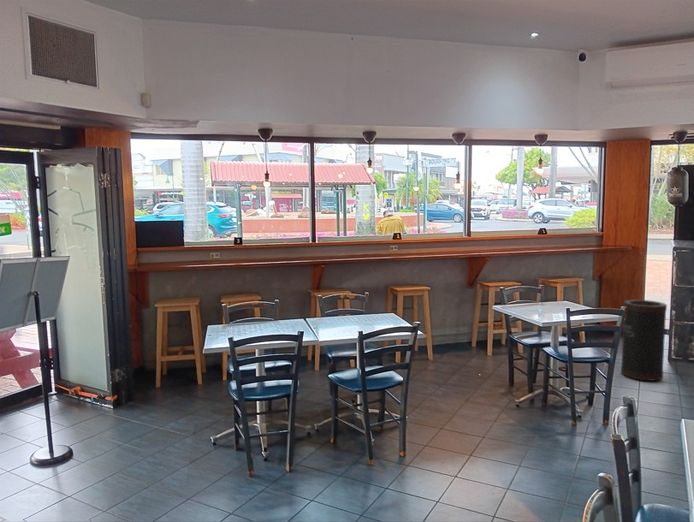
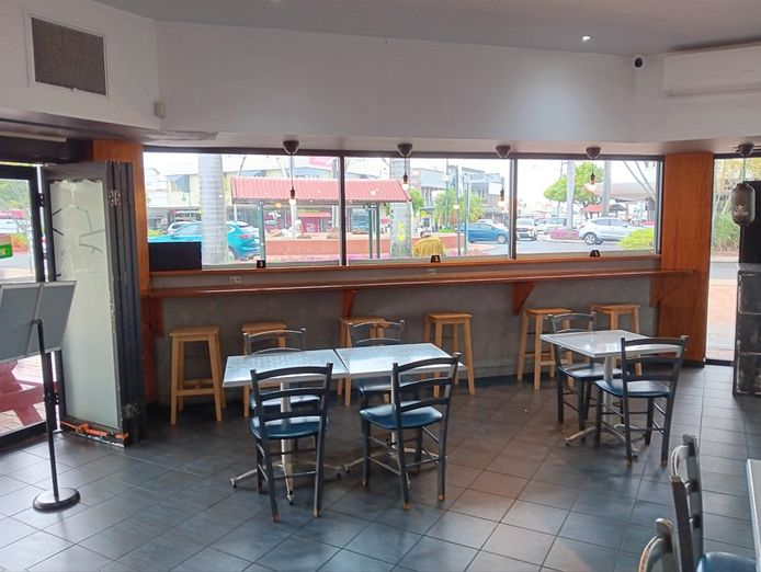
- trash can (643, 339)
